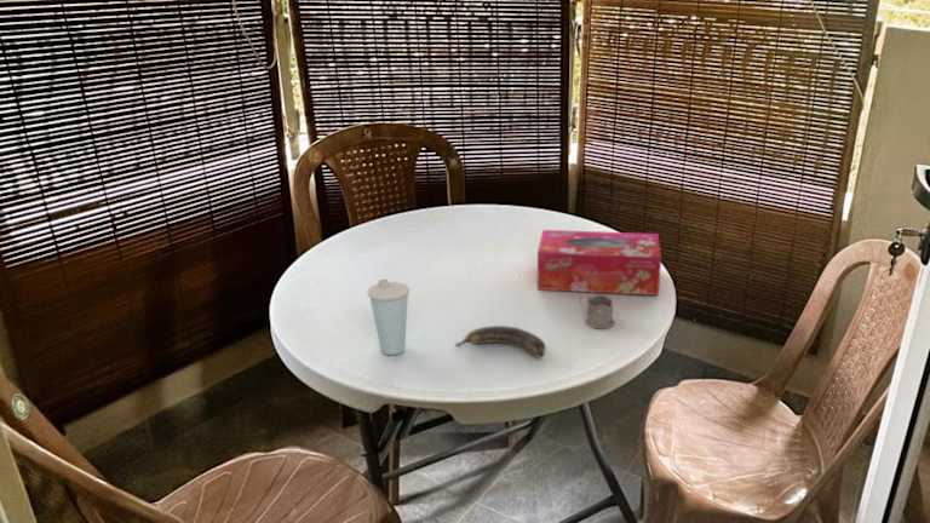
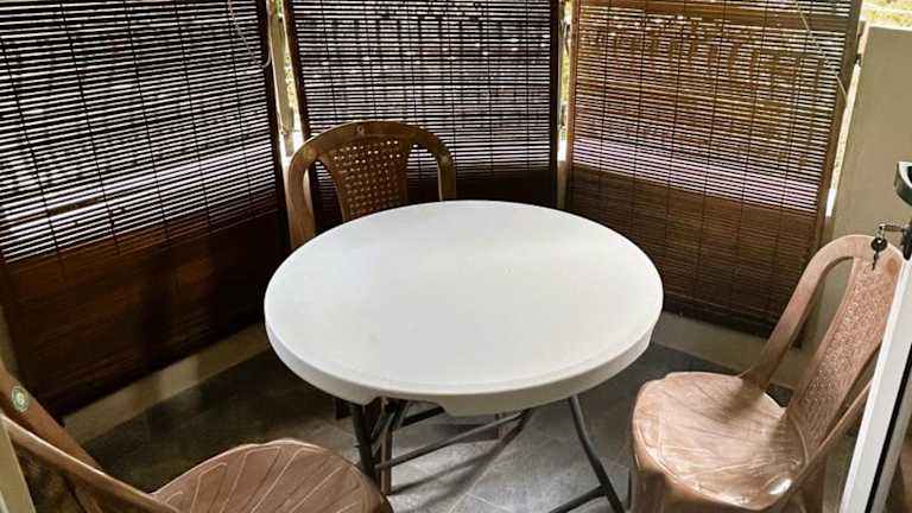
- banana (503, 340)
- cup (390, 317)
- tea glass holder (597, 303)
- tissue box (598, 260)
